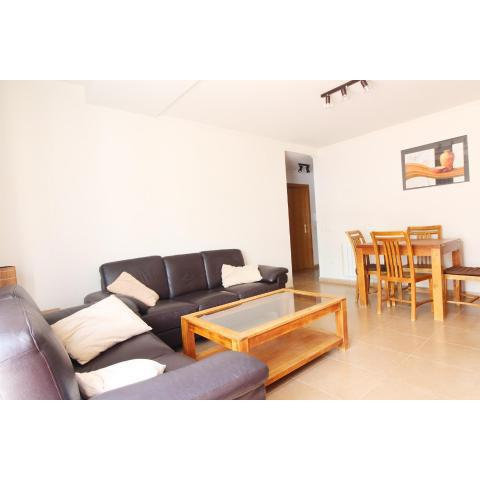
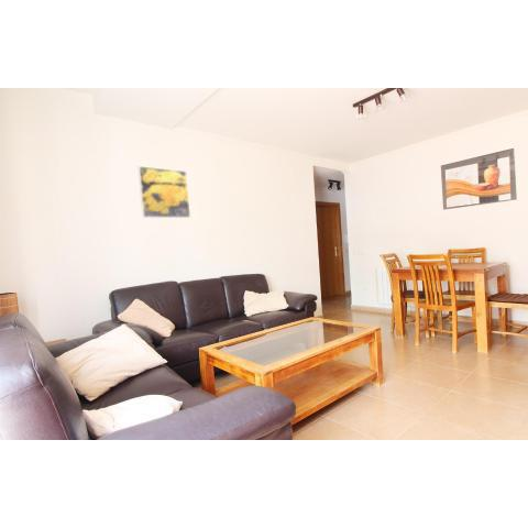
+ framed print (165, 193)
